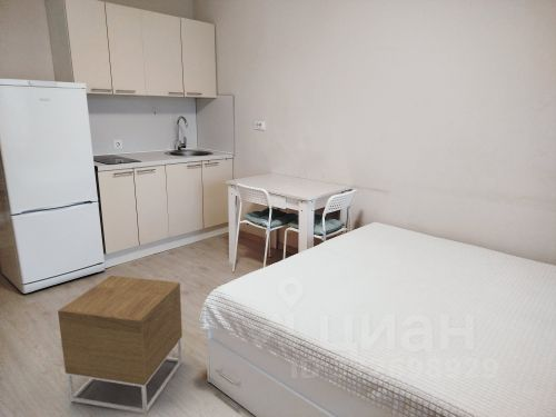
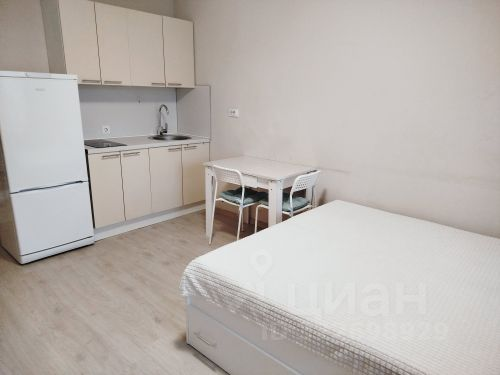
- nightstand (127, 339)
